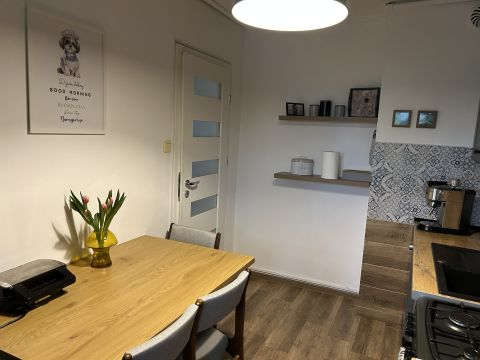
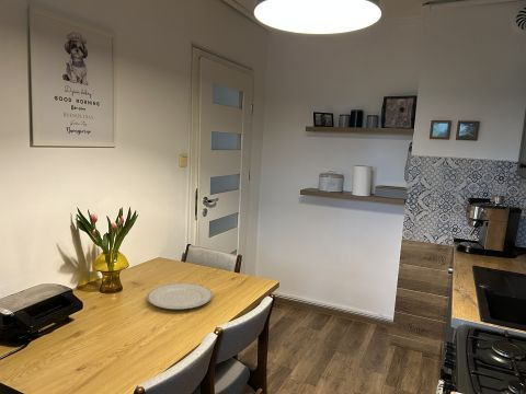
+ chinaware (180, 297)
